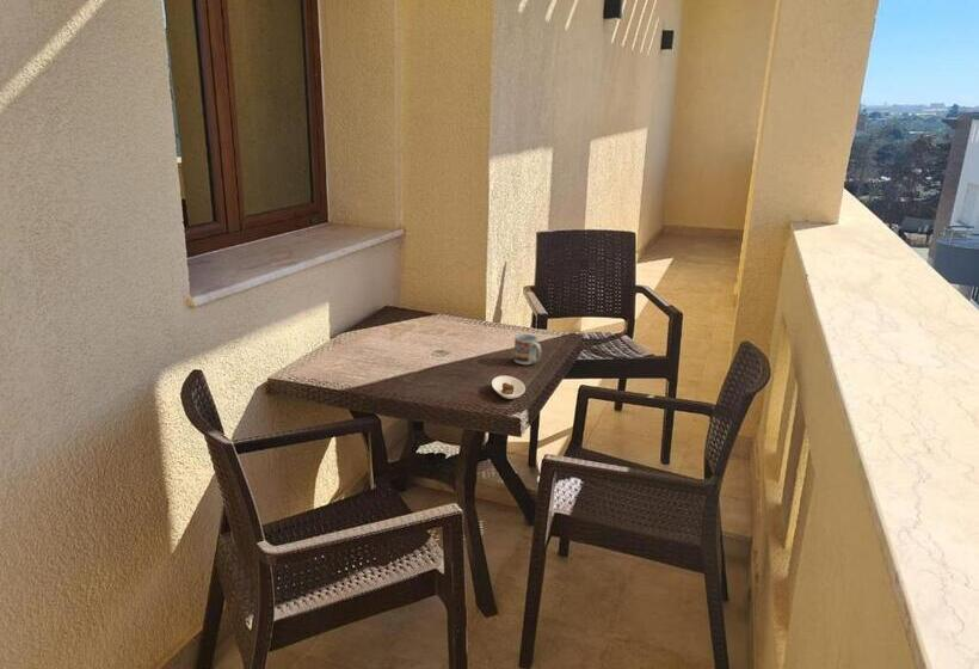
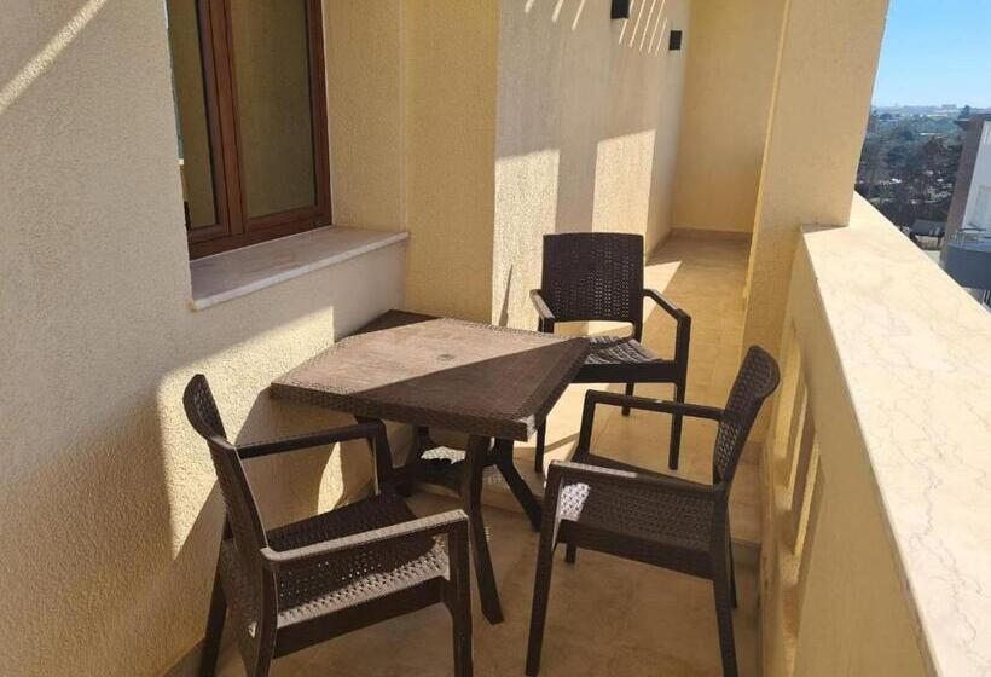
- cup (529, 350)
- saucer (507, 388)
